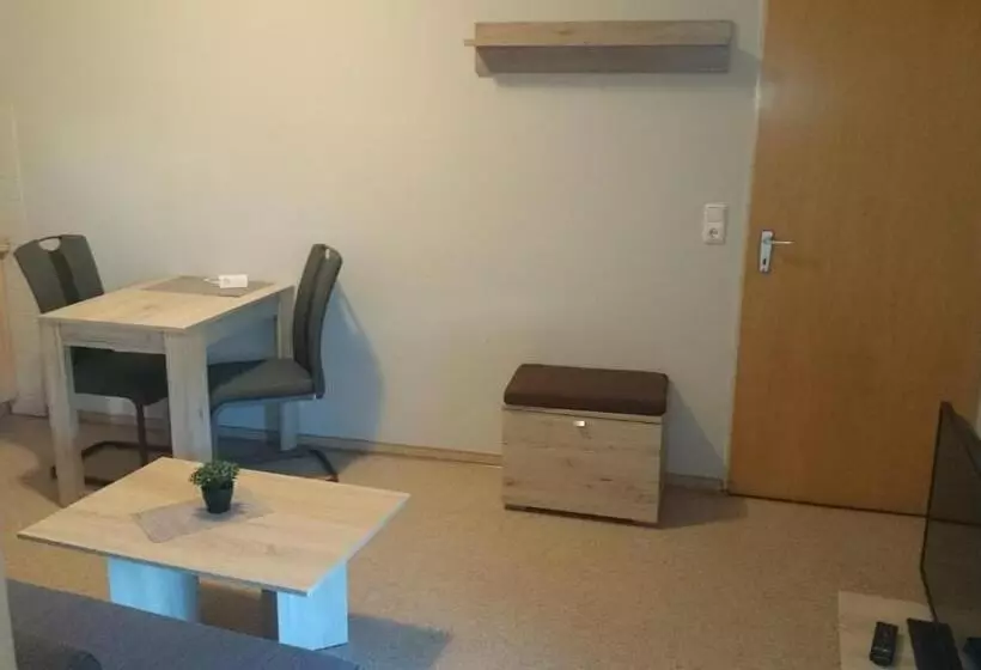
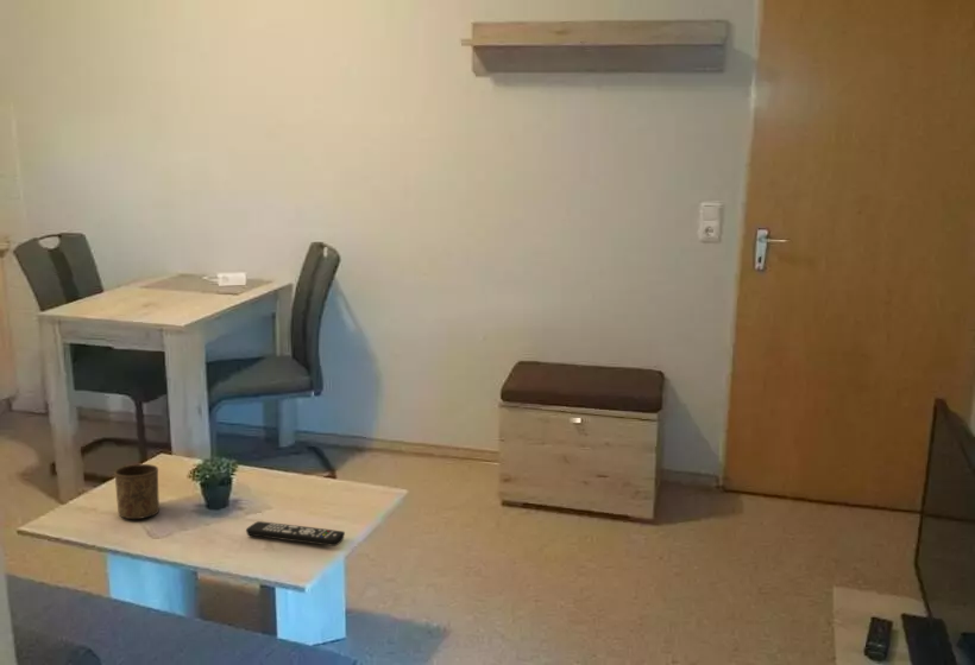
+ cup (137, 490)
+ remote control (295, 533)
